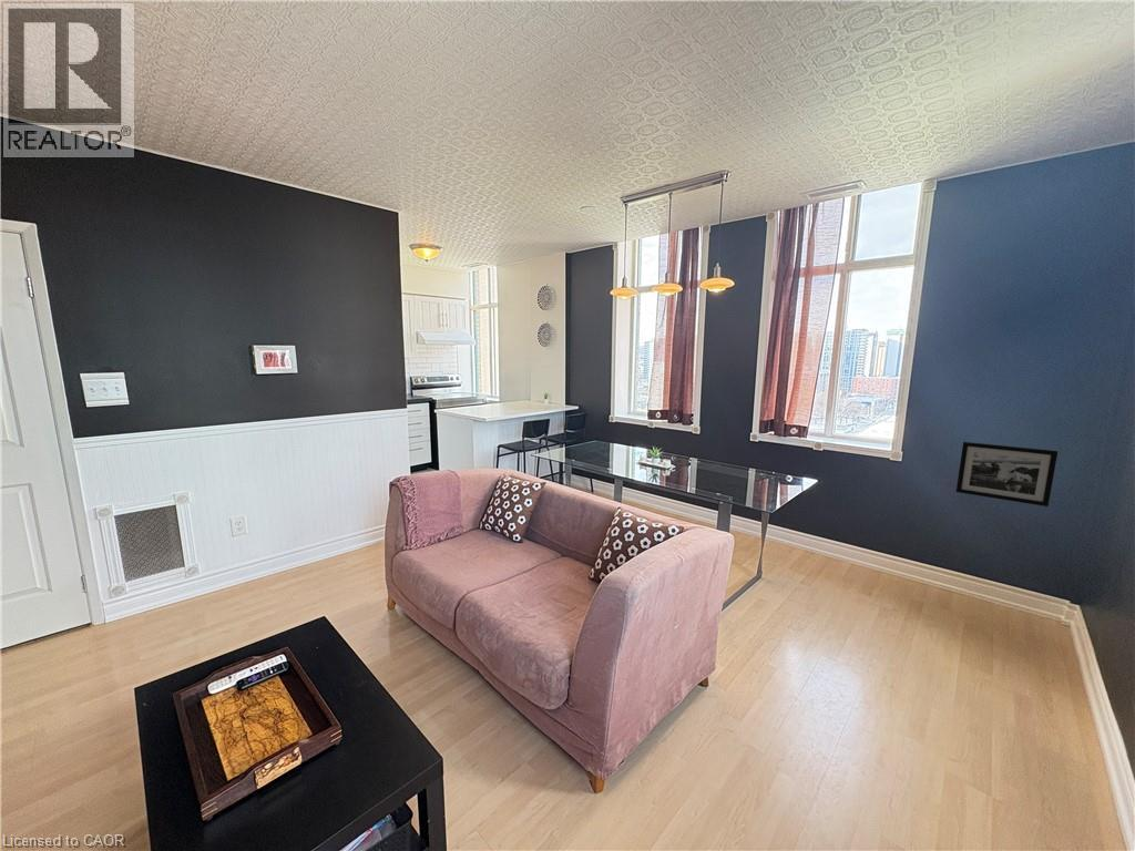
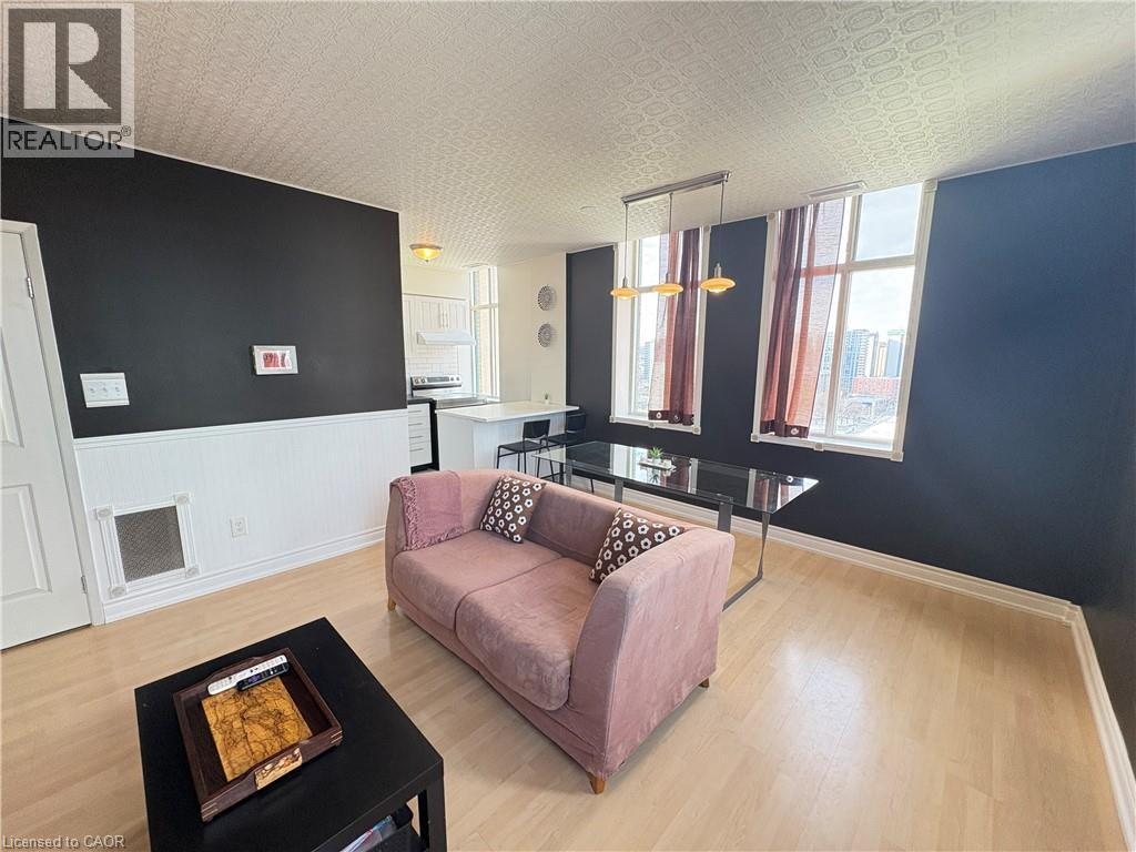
- picture frame (1003, 472)
